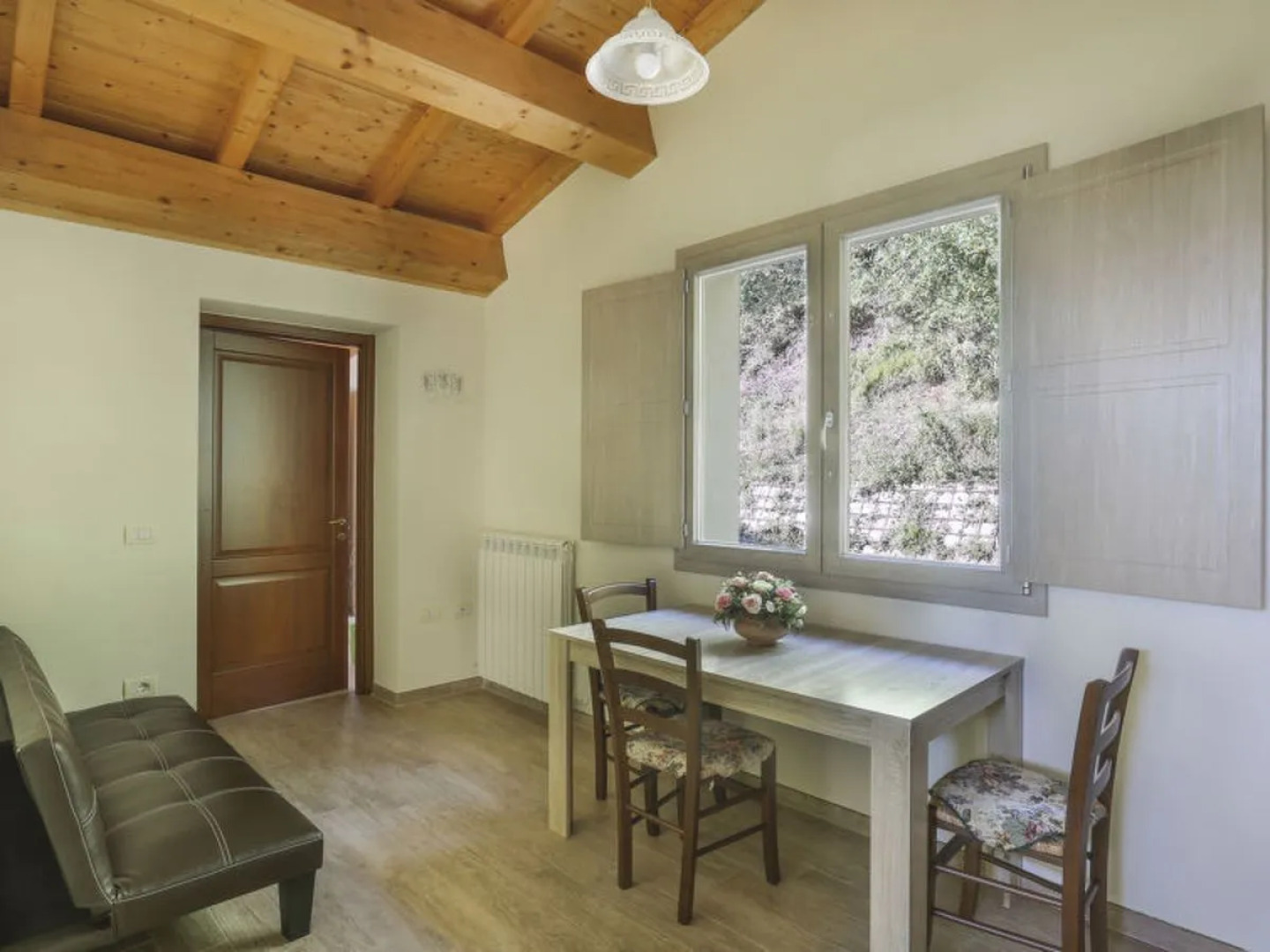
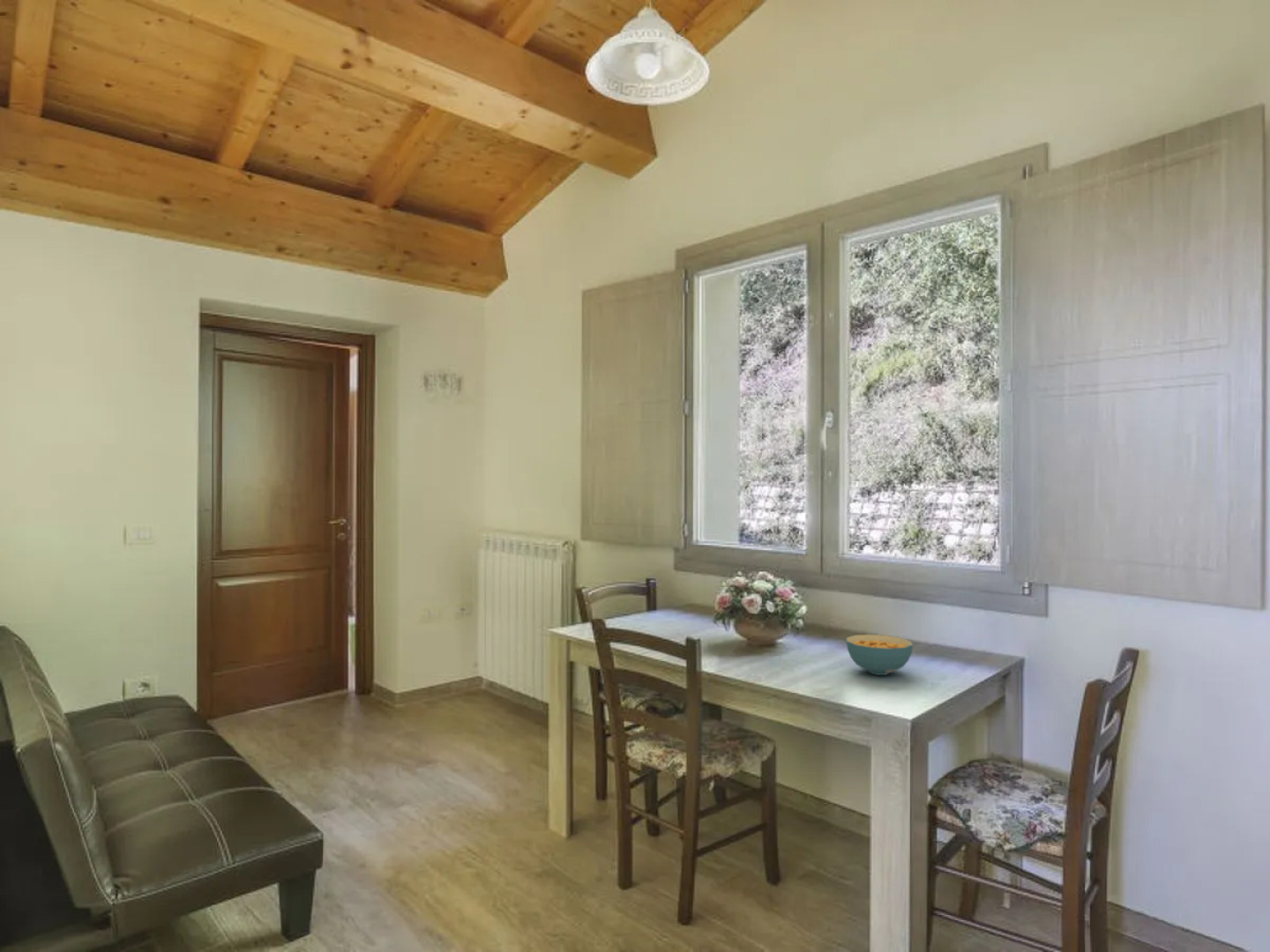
+ cereal bowl (878, 657)
